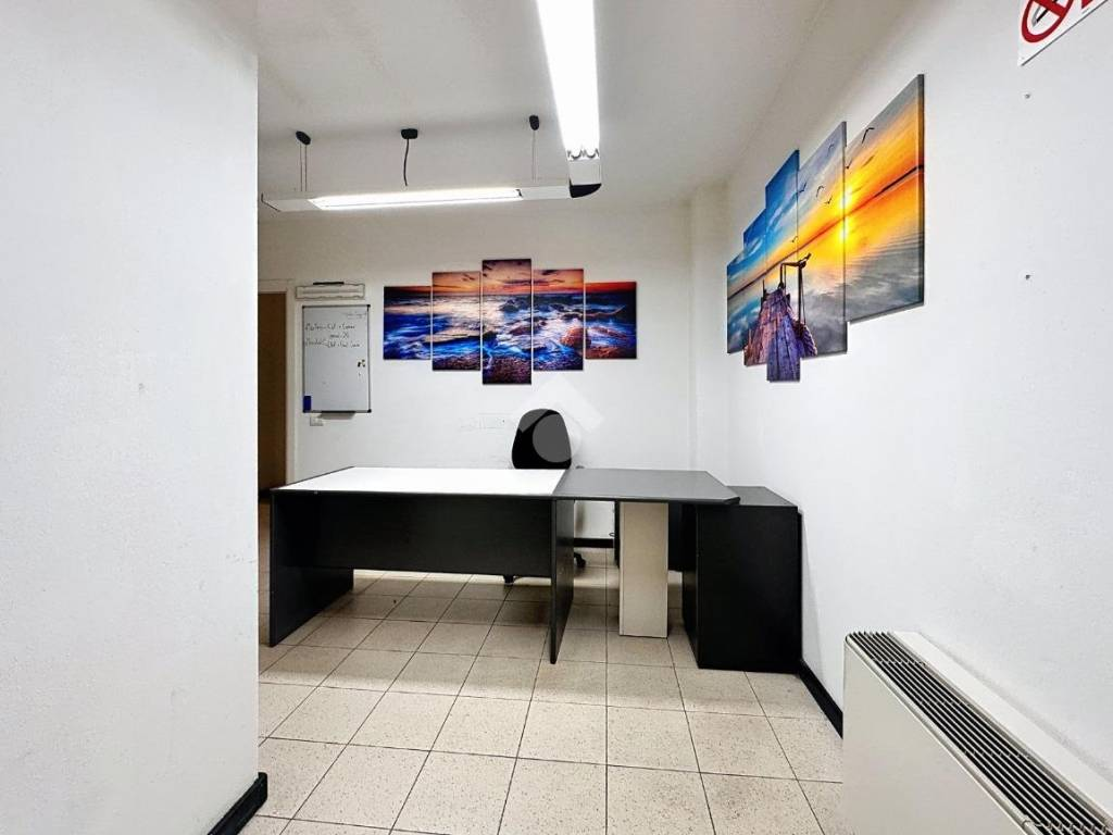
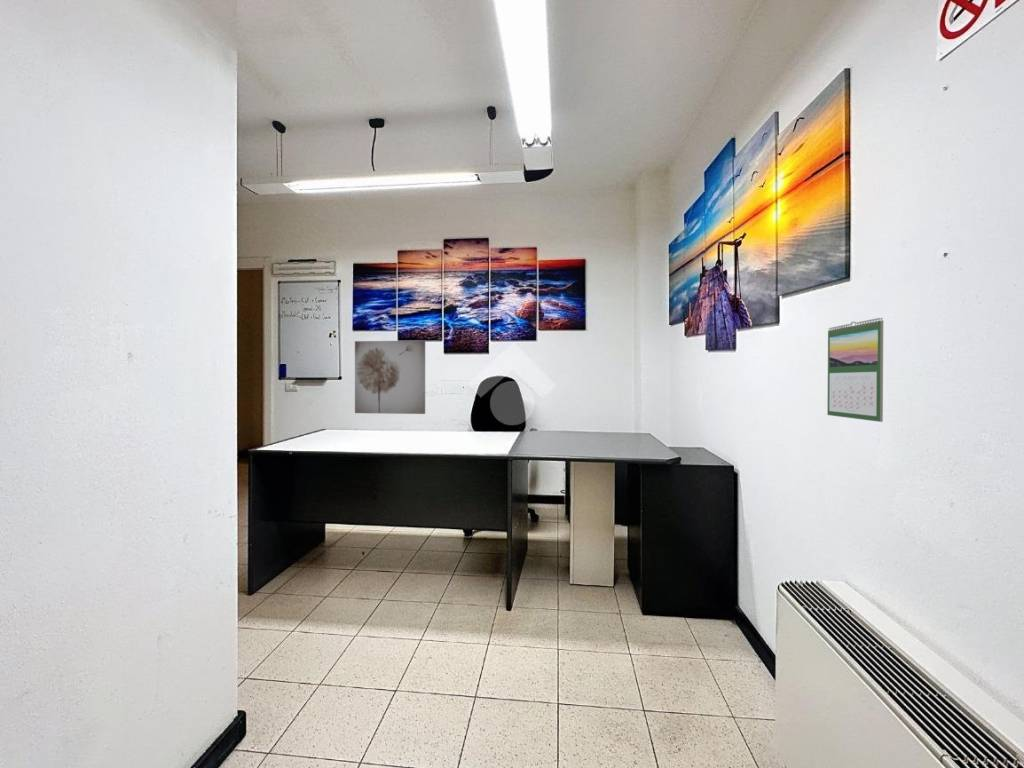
+ wall art (389, 377)
+ calendar (852, 369)
